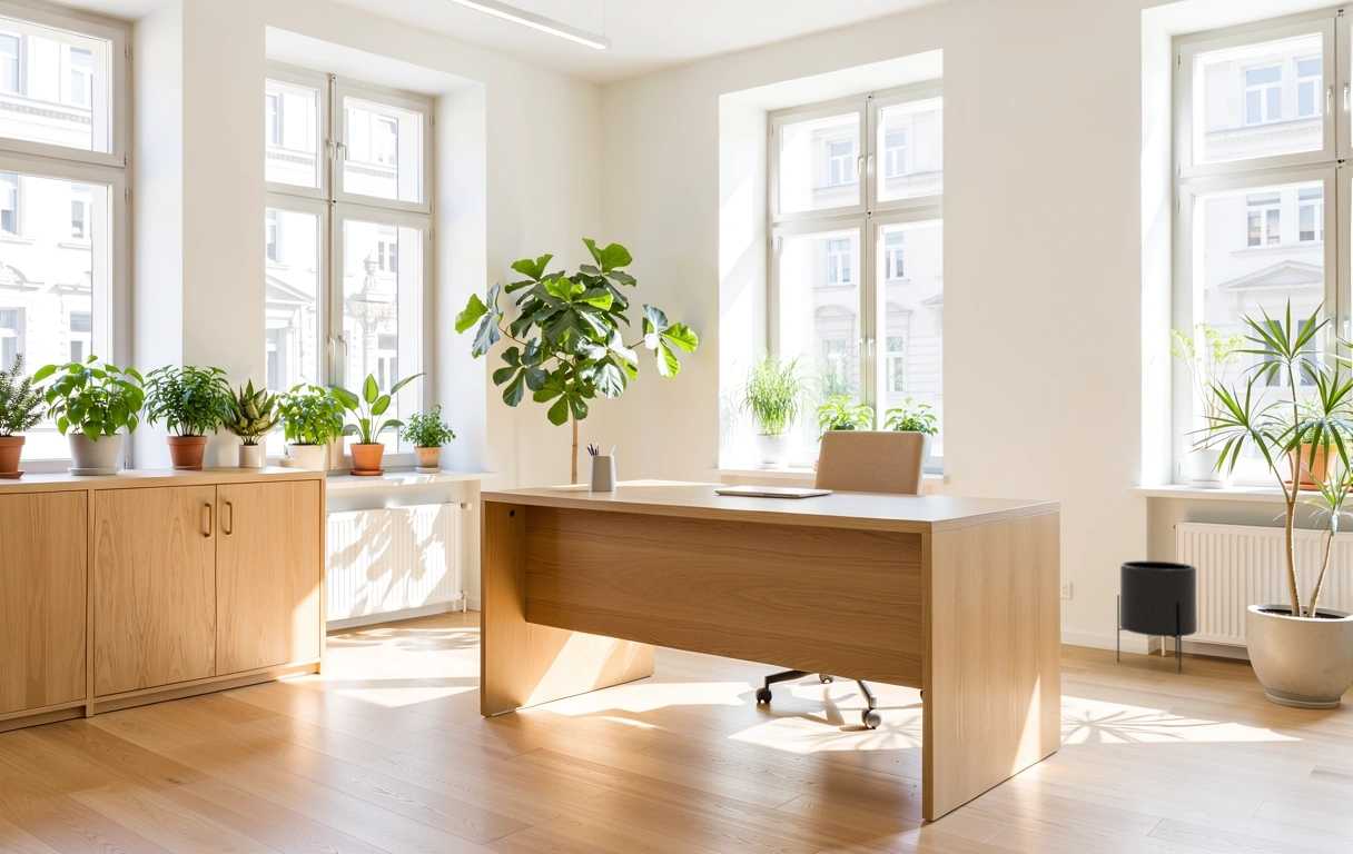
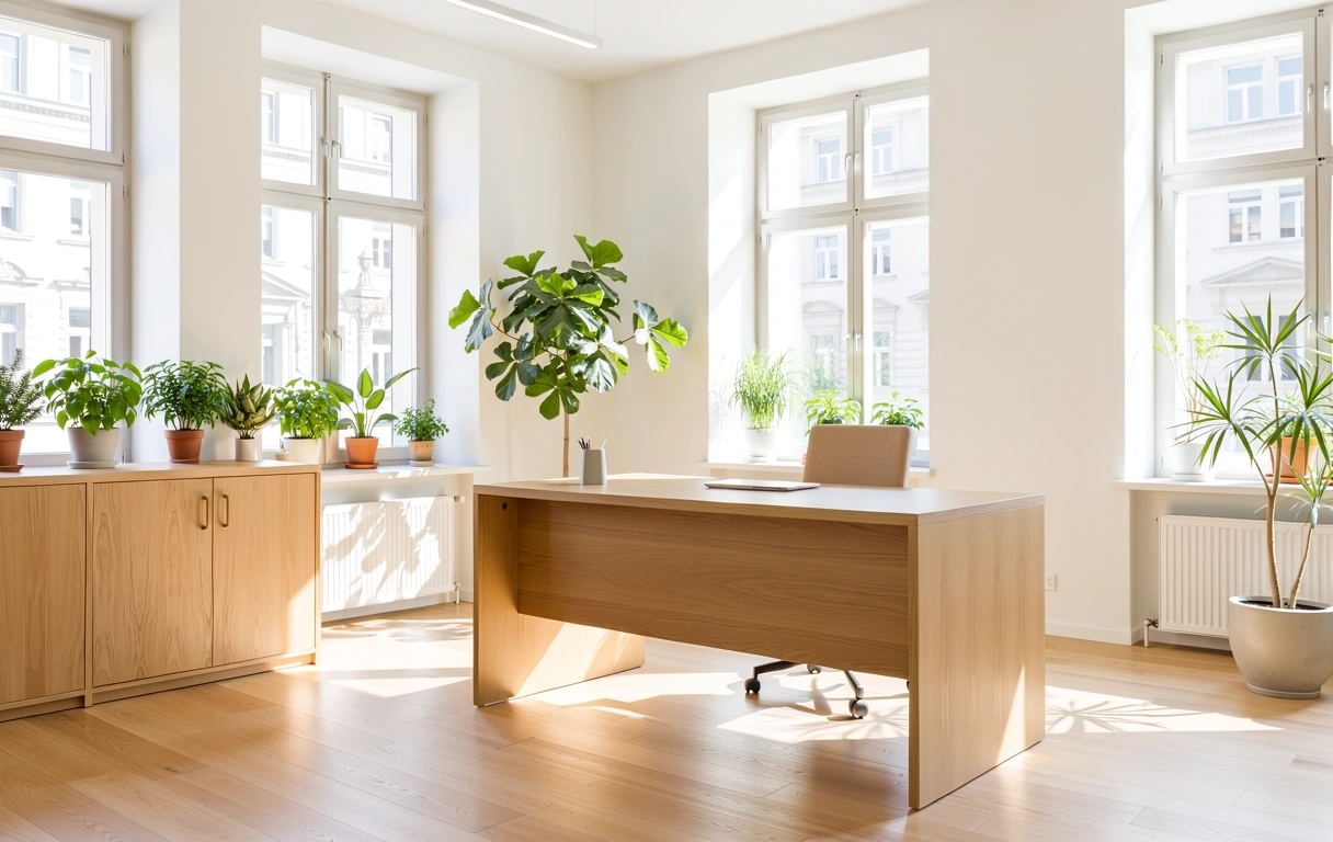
- planter (1157, 614)
